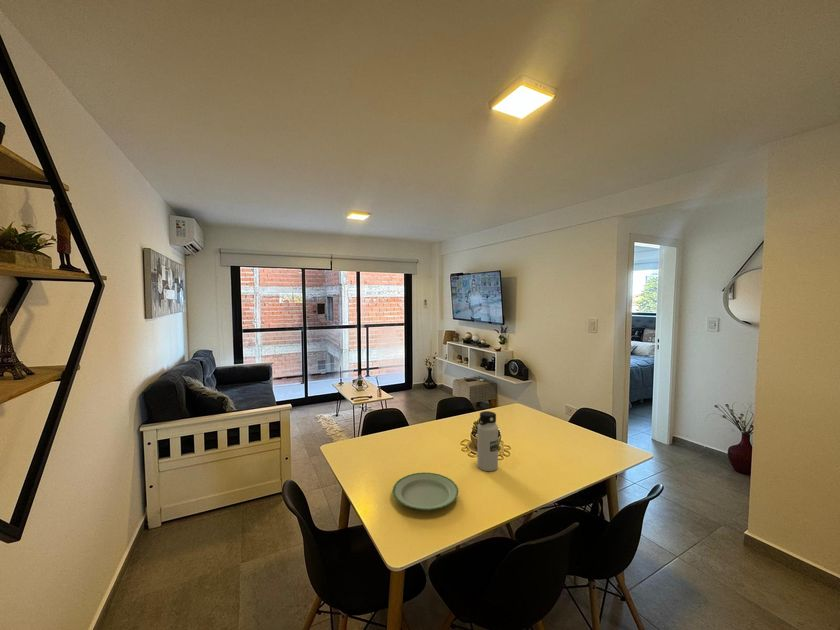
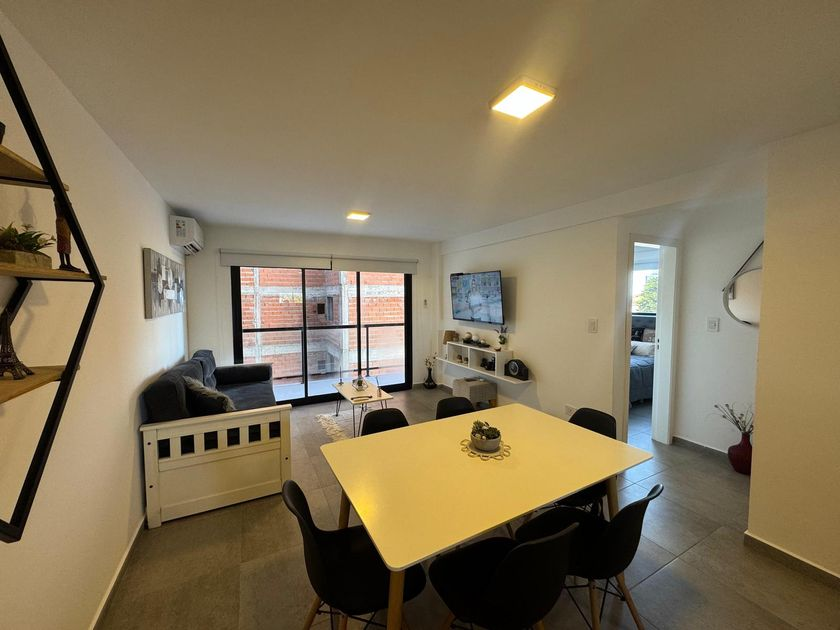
- water bottle (487, 439)
- plate (425, 492)
